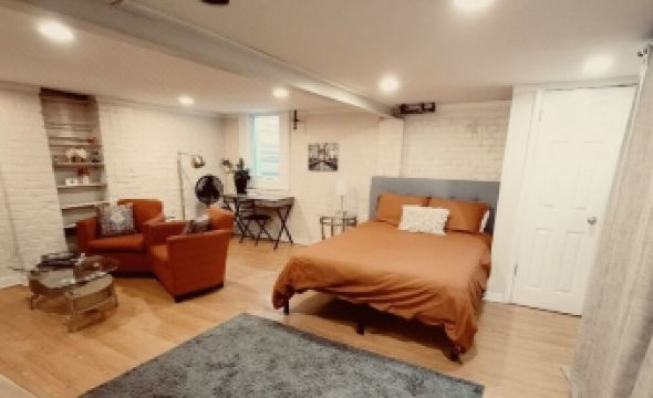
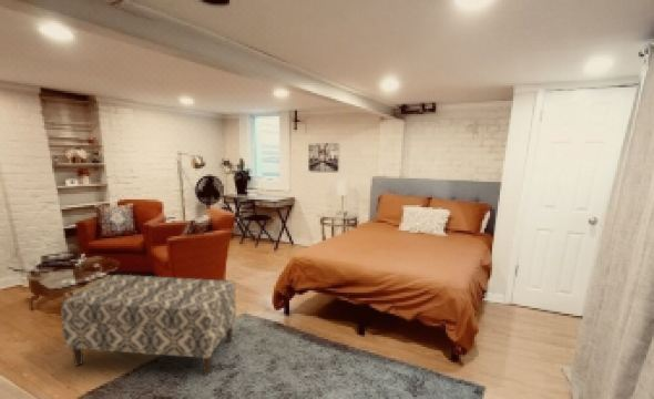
+ bench (156, 320)
